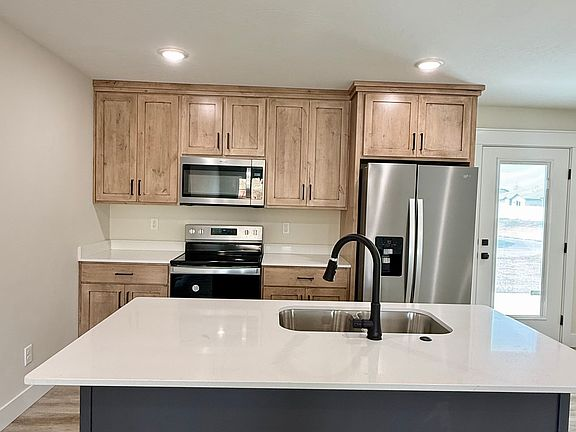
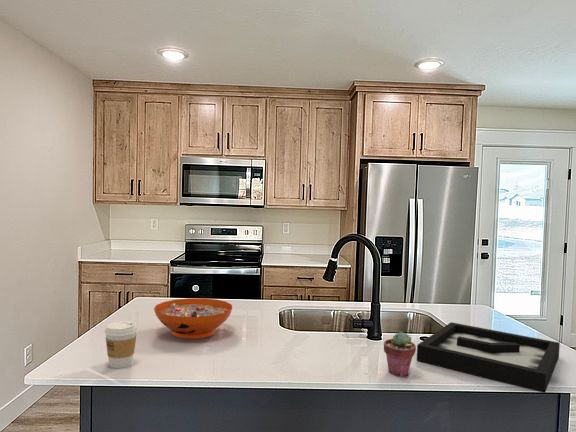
+ decorative bowl (193, 319)
+ decorative tray (489, 351)
+ potted succulent (399, 352)
+ coffee cup (120, 344)
